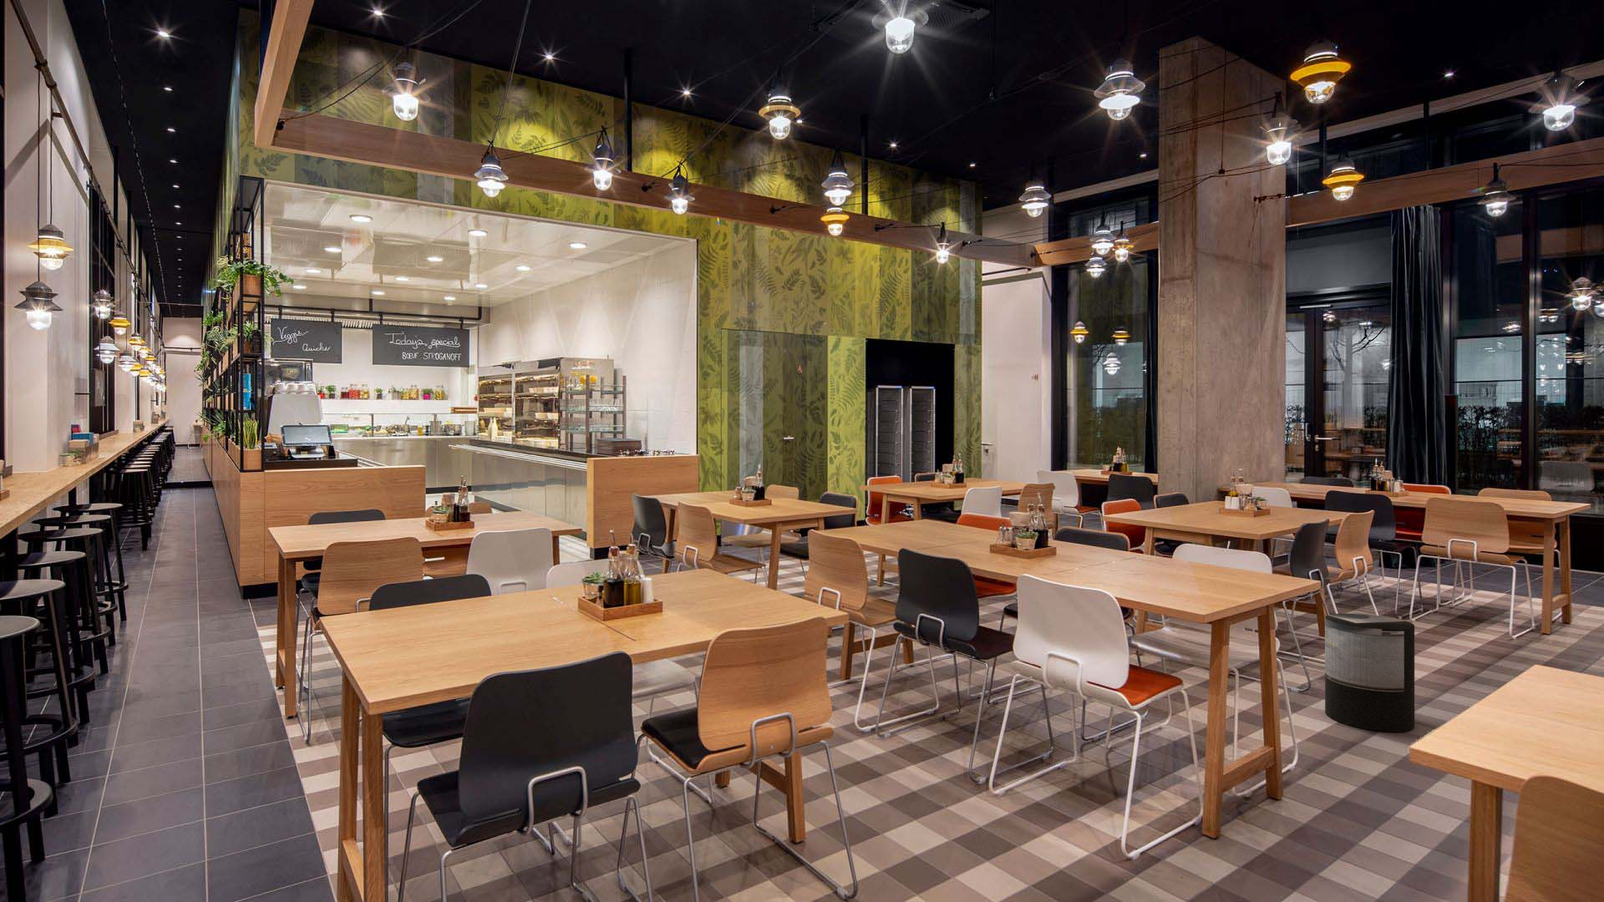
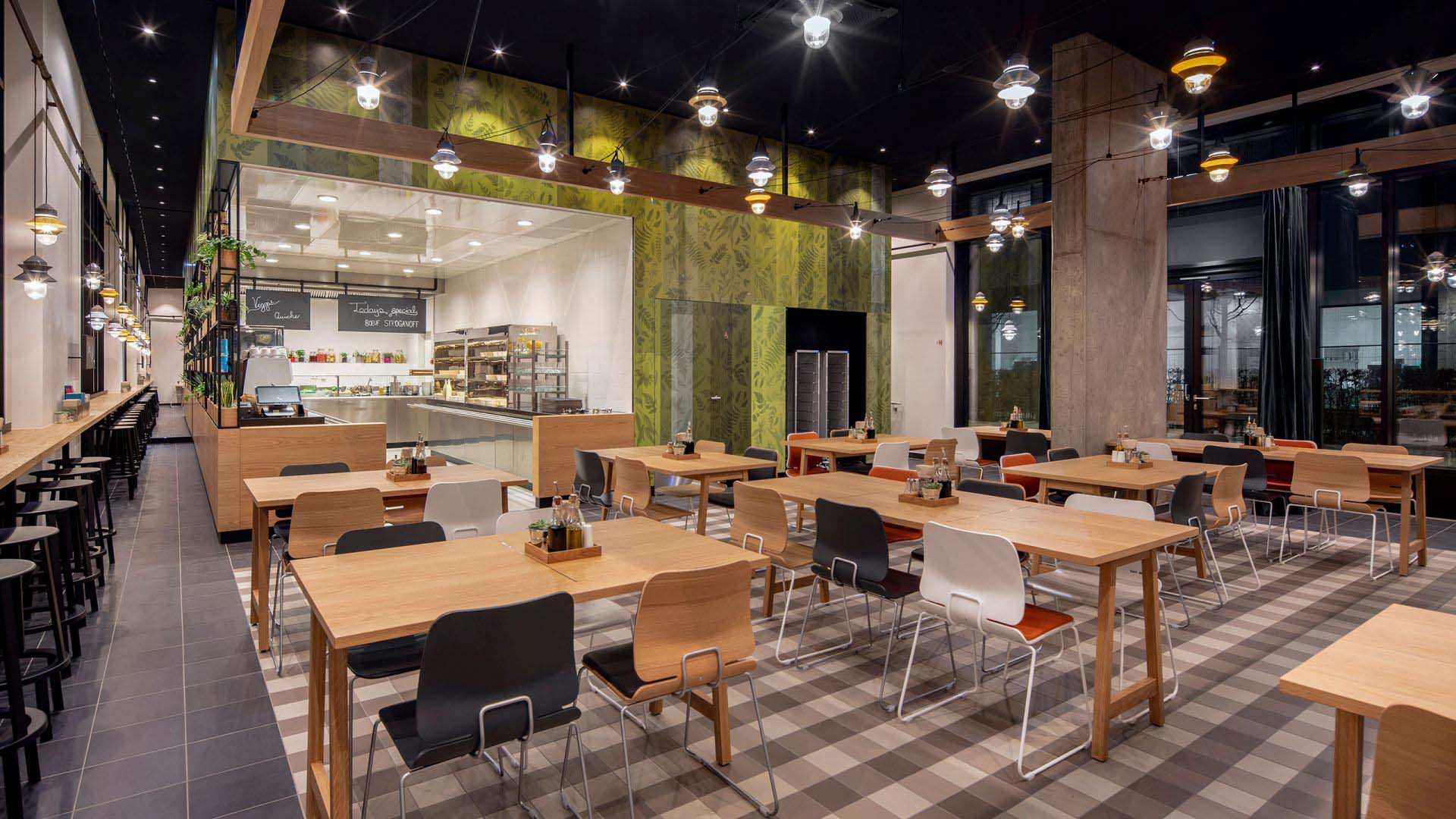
- trash can (1368, 670)
